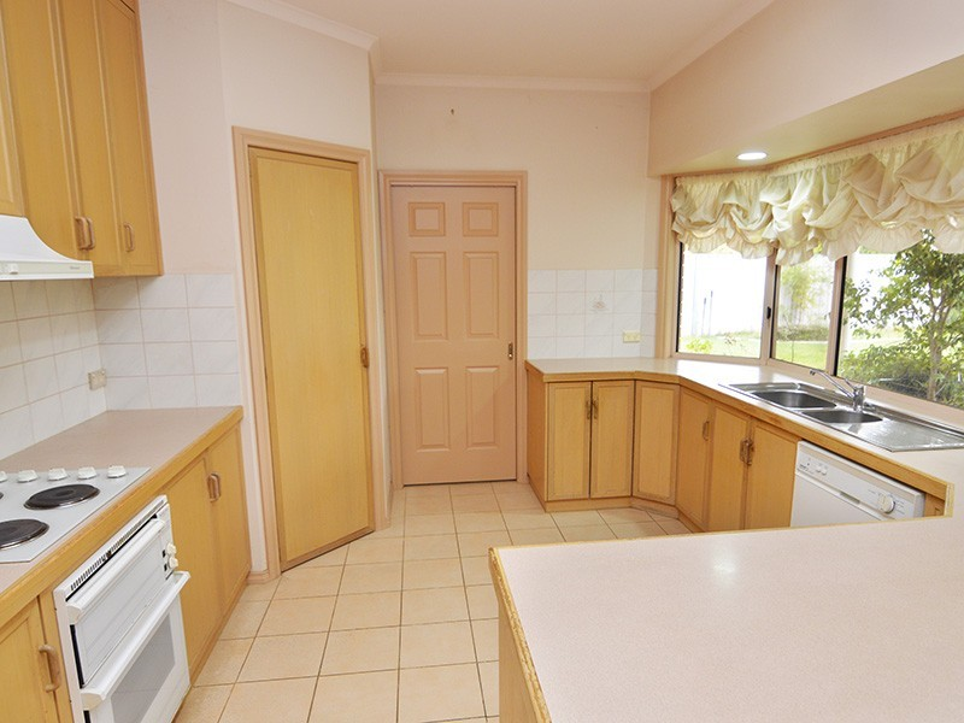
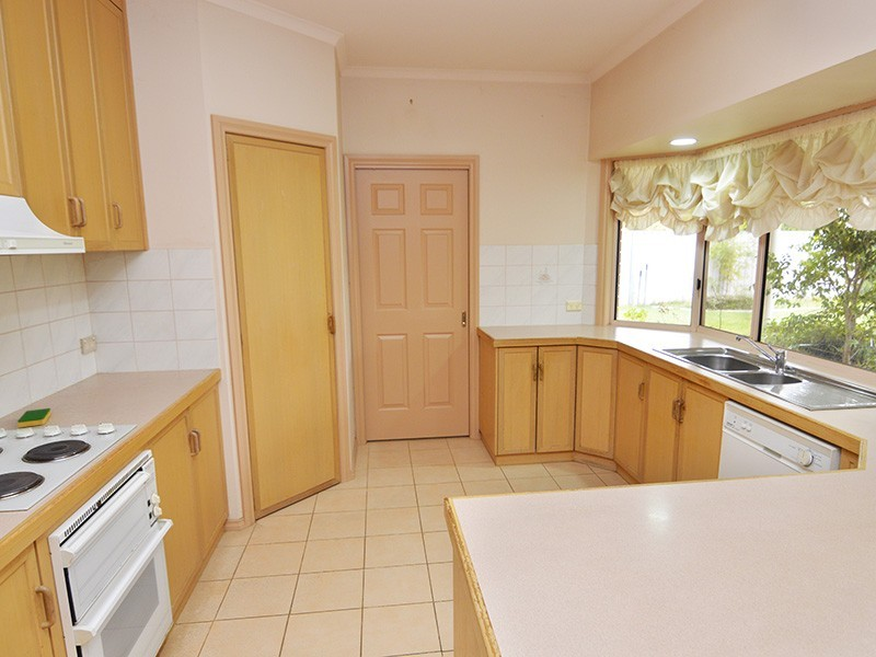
+ dish sponge (34, 417)
